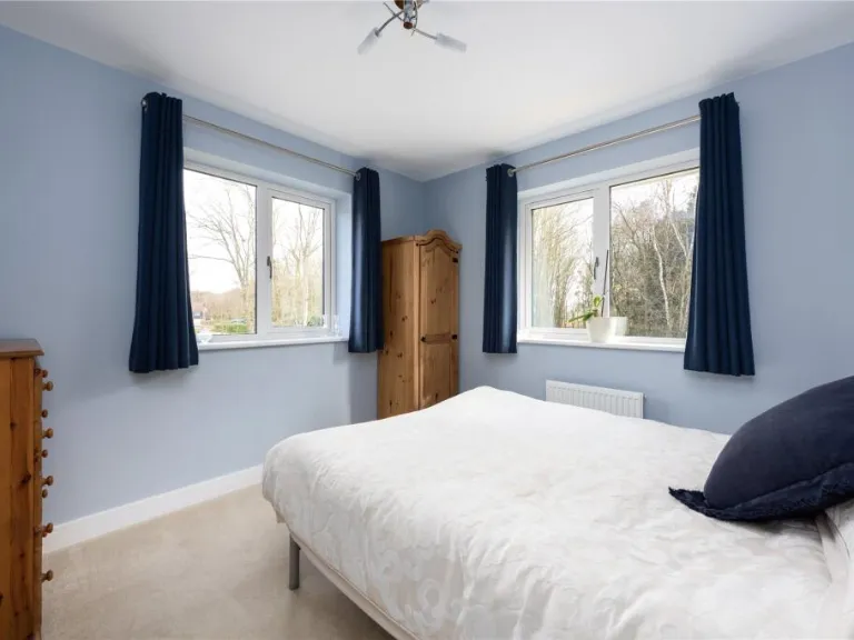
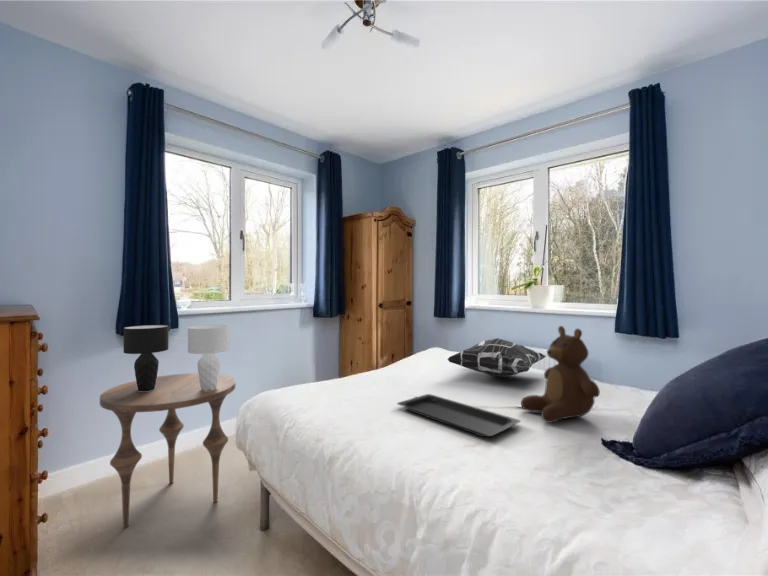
+ serving tray (454, 414)
+ decorative pillow (496, 357)
+ side table (172, 444)
+ table lamp (188, 352)
+ teddy bear (557, 371)
